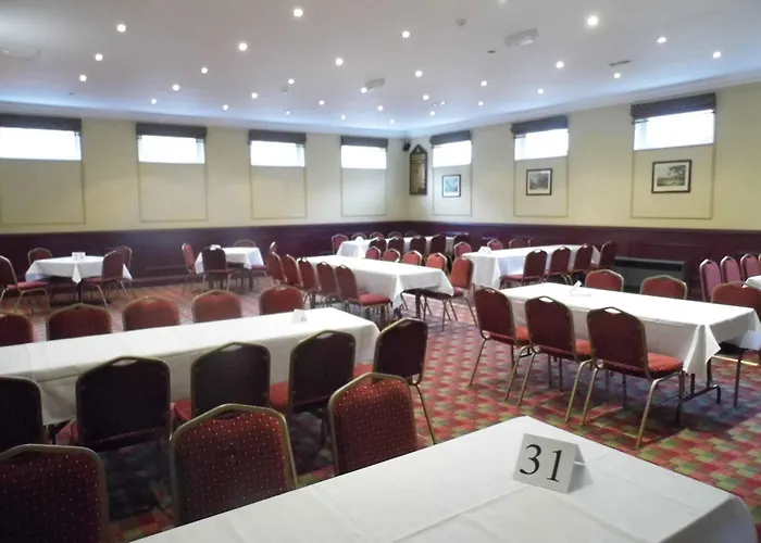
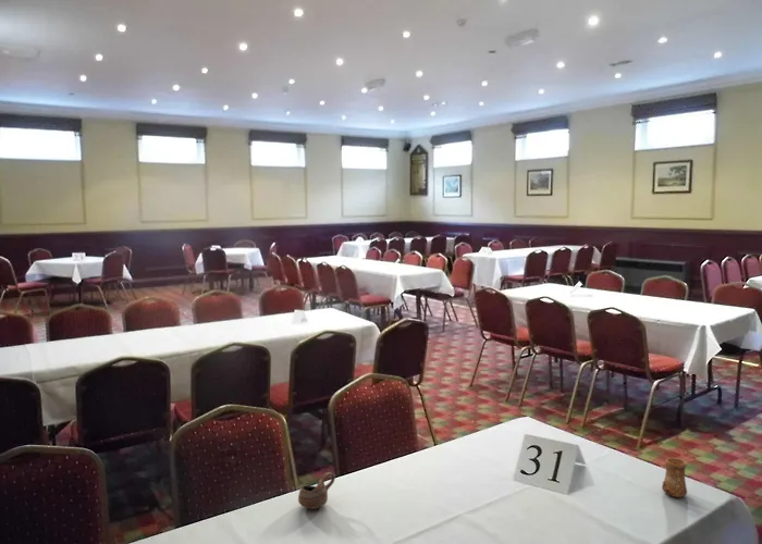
+ cup (675, 477)
+ cup (317, 491)
